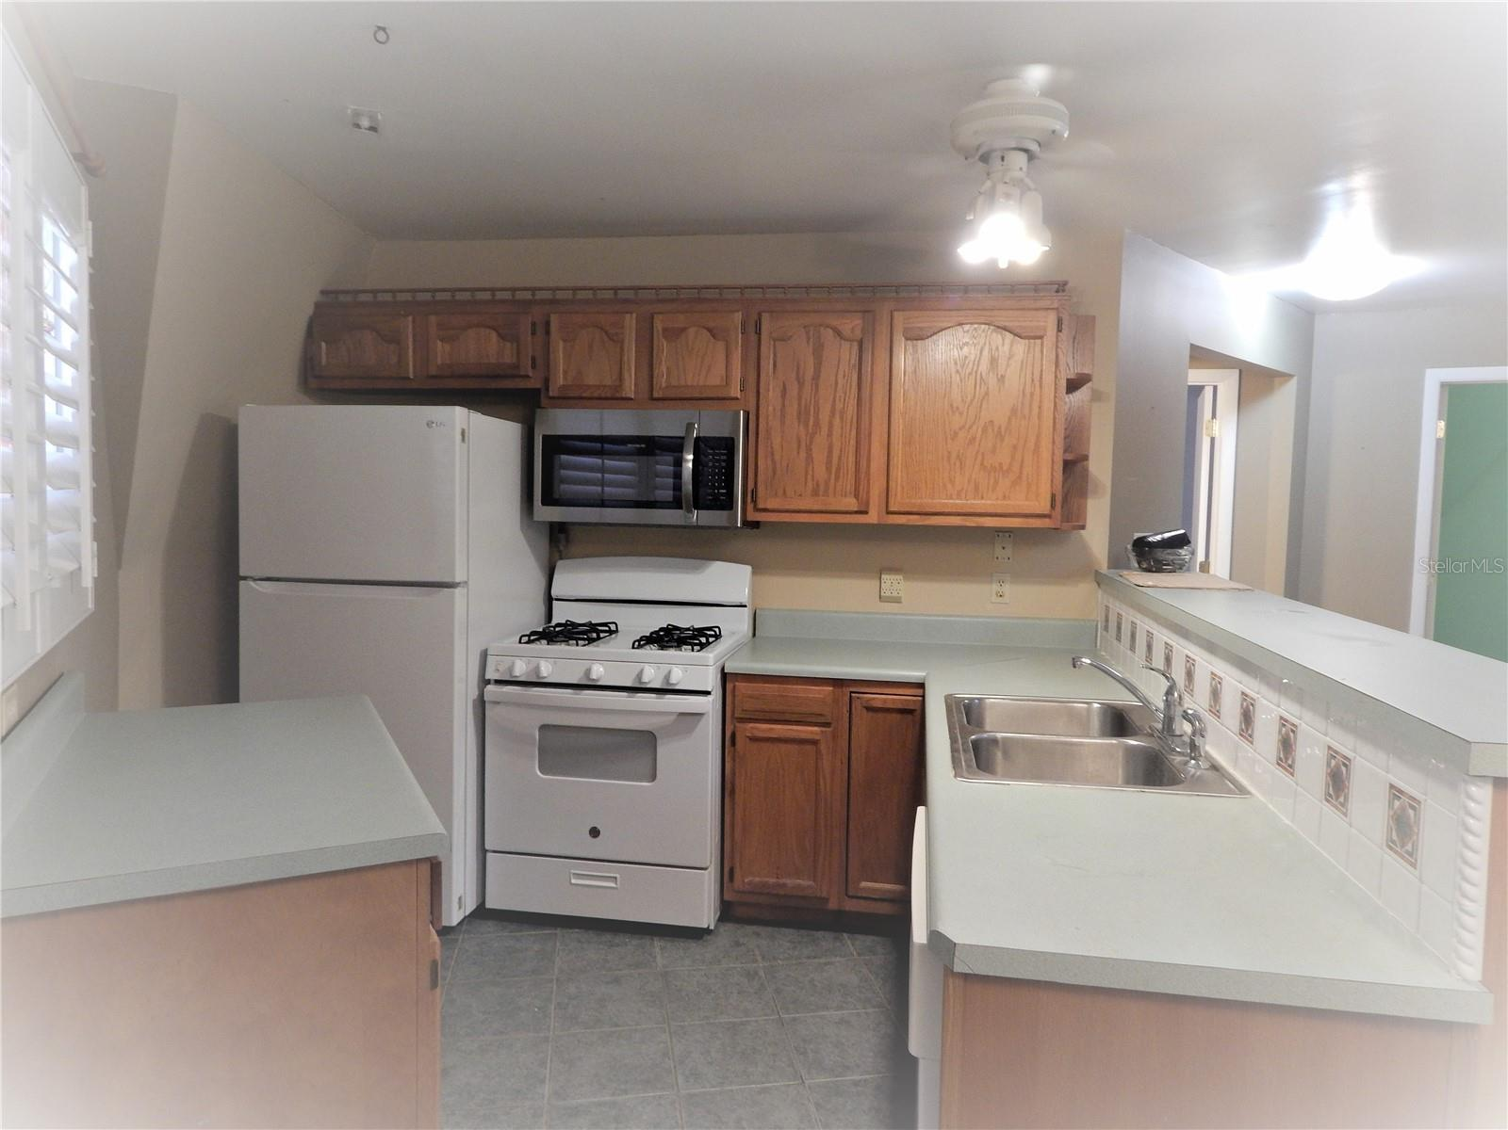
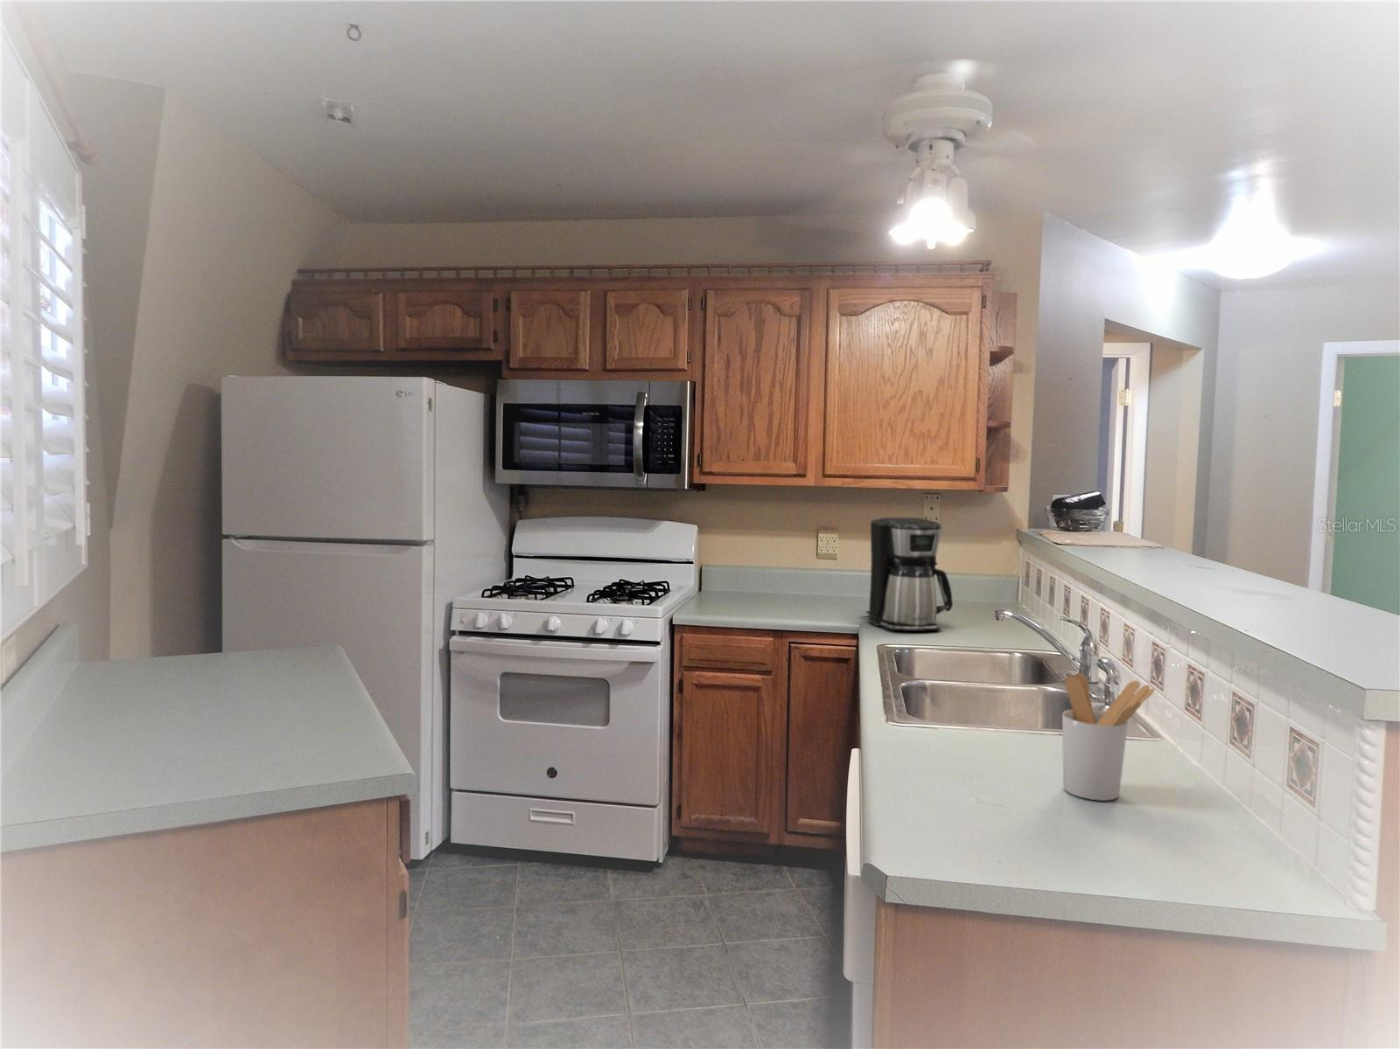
+ utensil holder (1107, 735)
+ coffee maker (909, 571)
